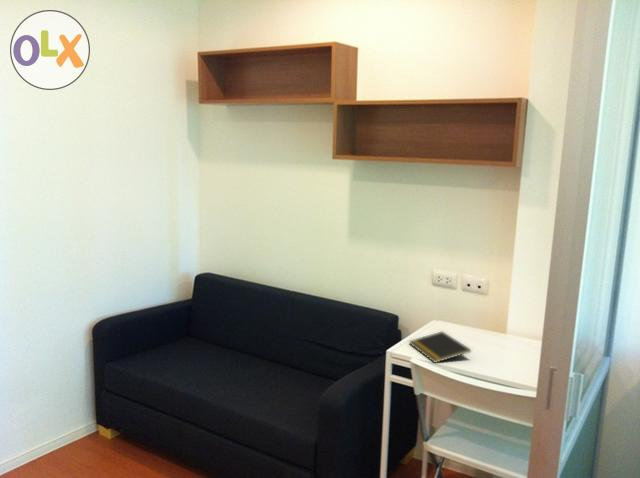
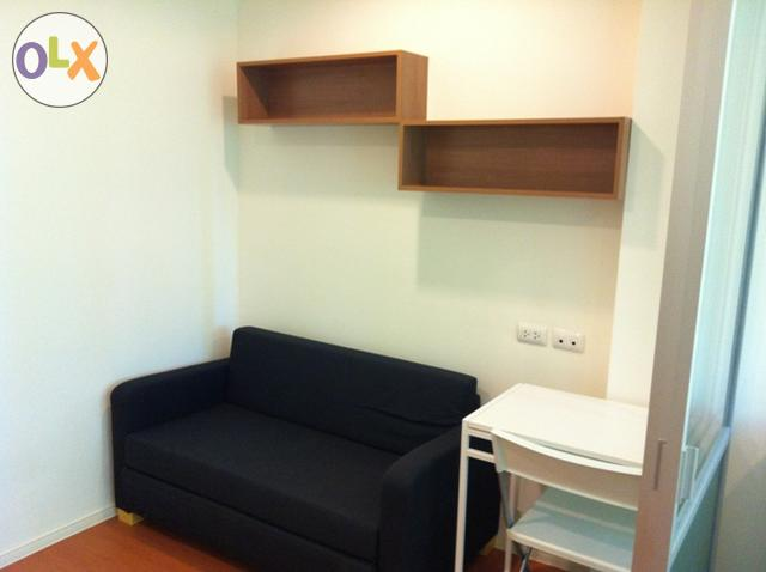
- notepad (438, 346)
